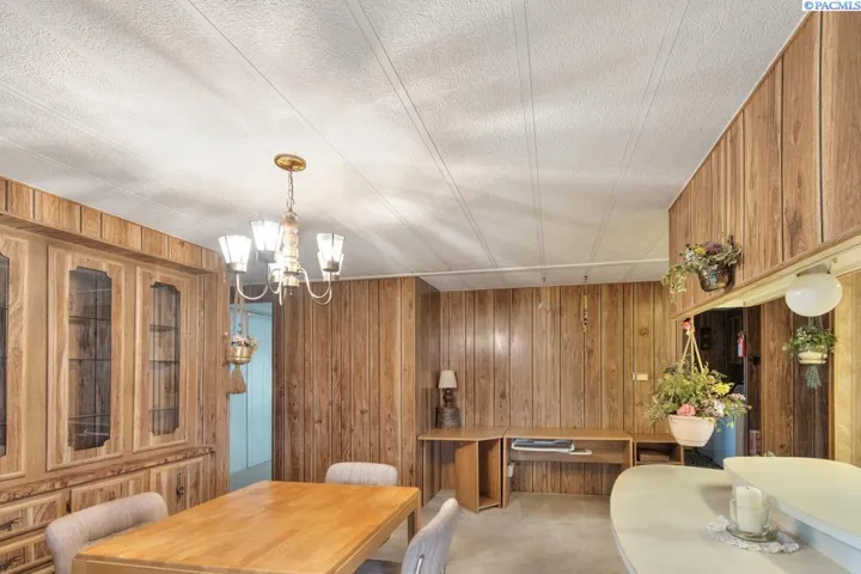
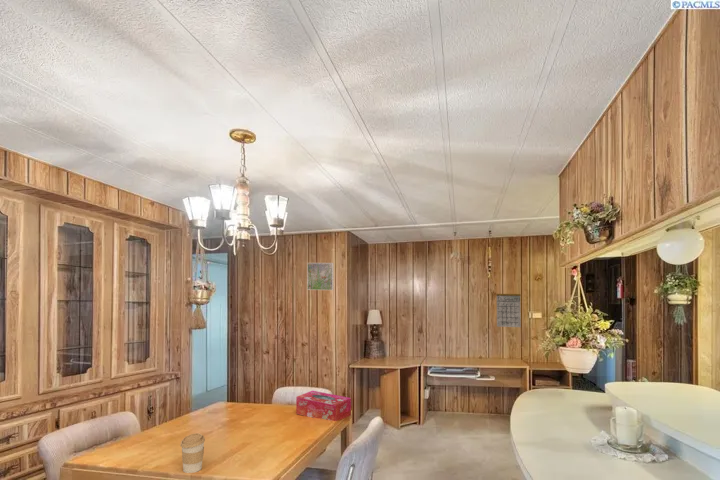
+ coffee cup (192, 452)
+ calendar (508, 306)
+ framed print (320, 276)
+ tissue box (323, 405)
